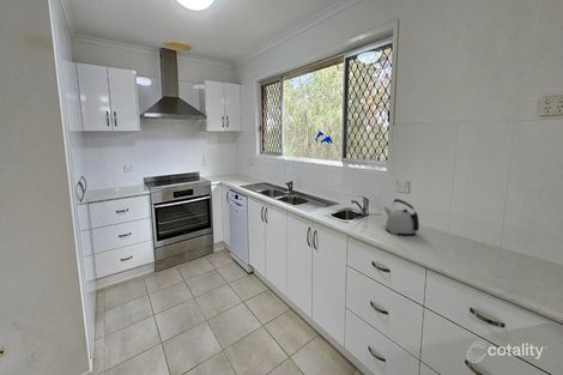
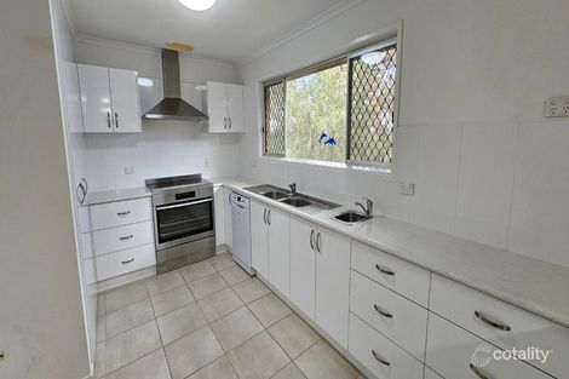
- kettle (400, 214)
